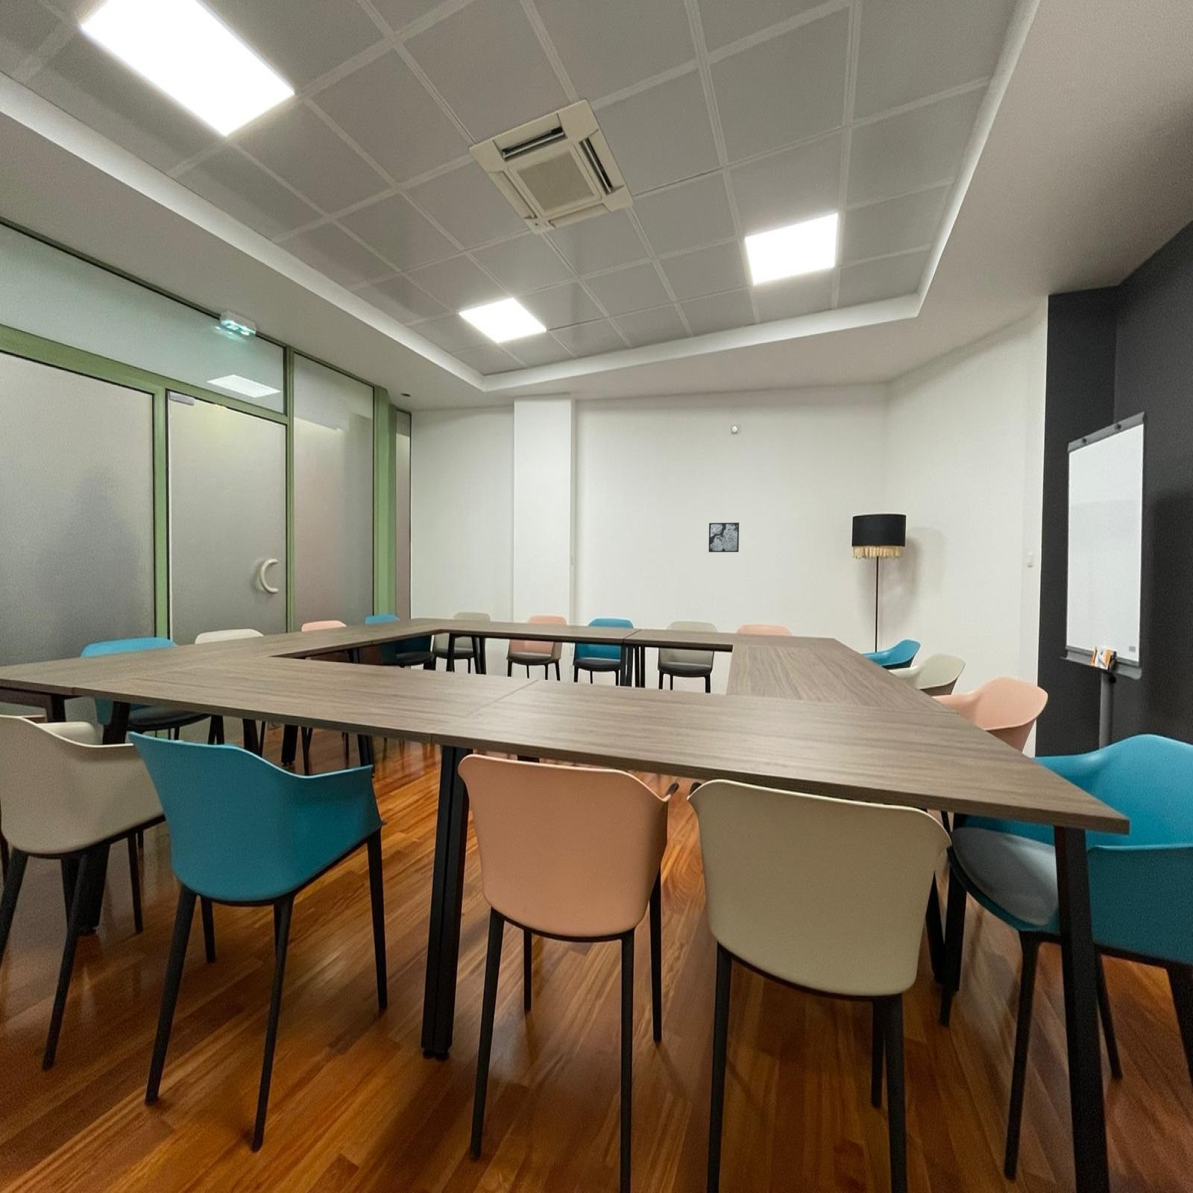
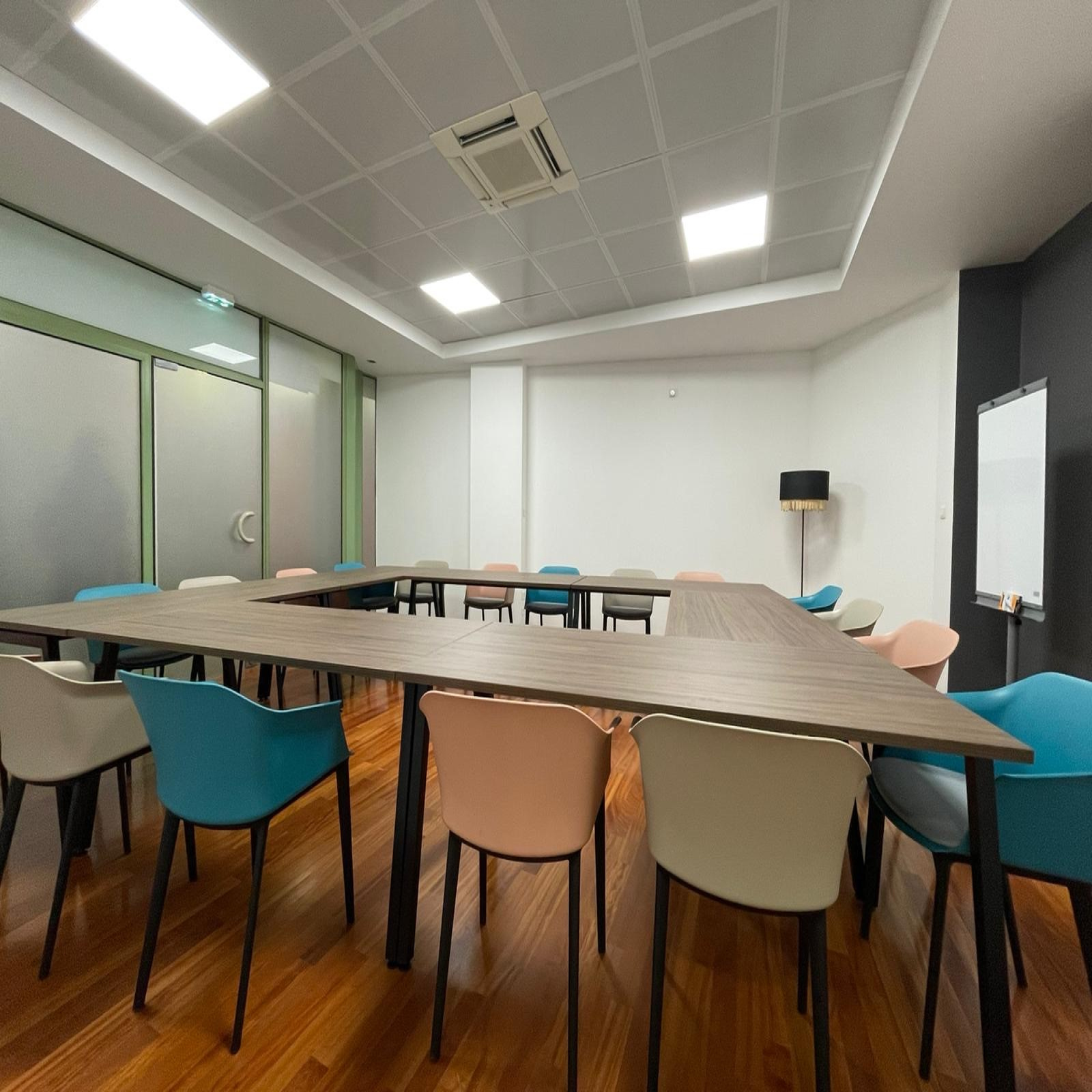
- wall art (723, 536)
